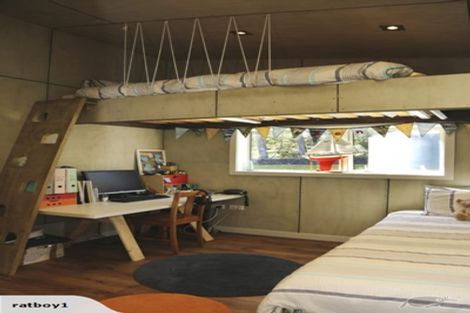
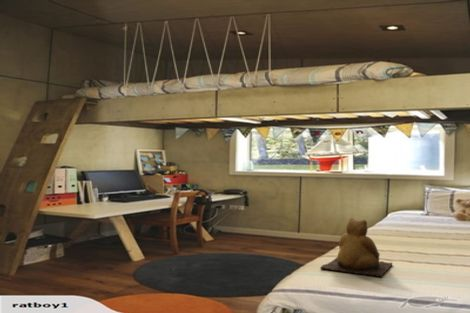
+ teddy bear (358, 242)
